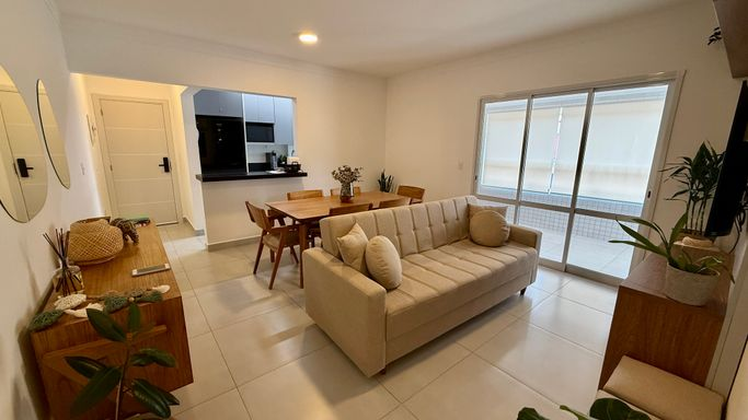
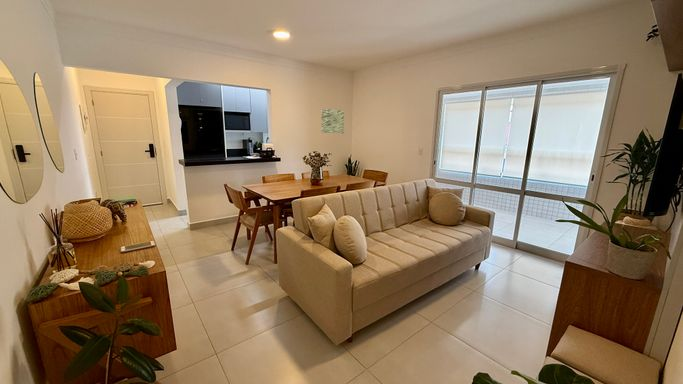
+ wall art (332, 121)
